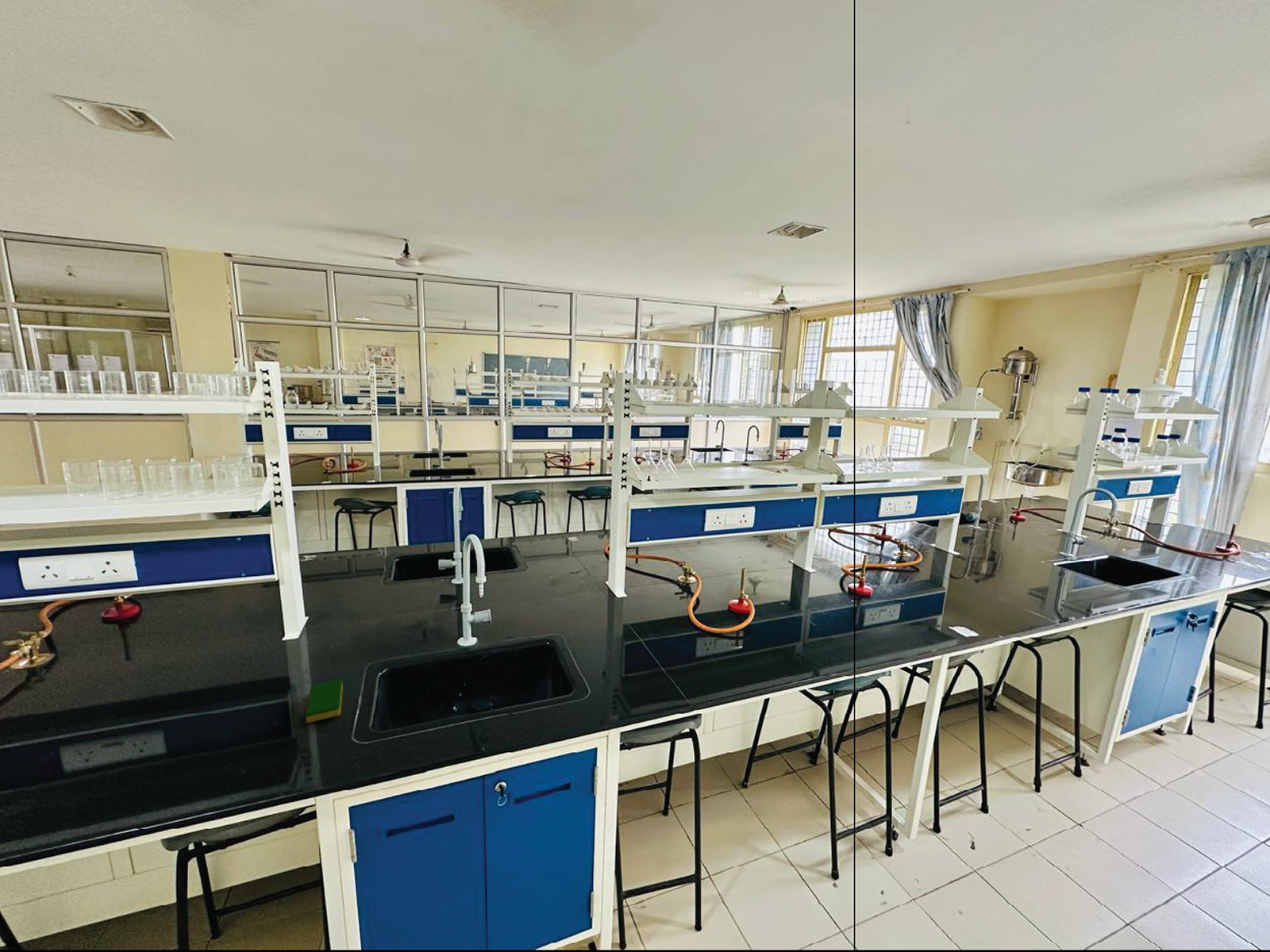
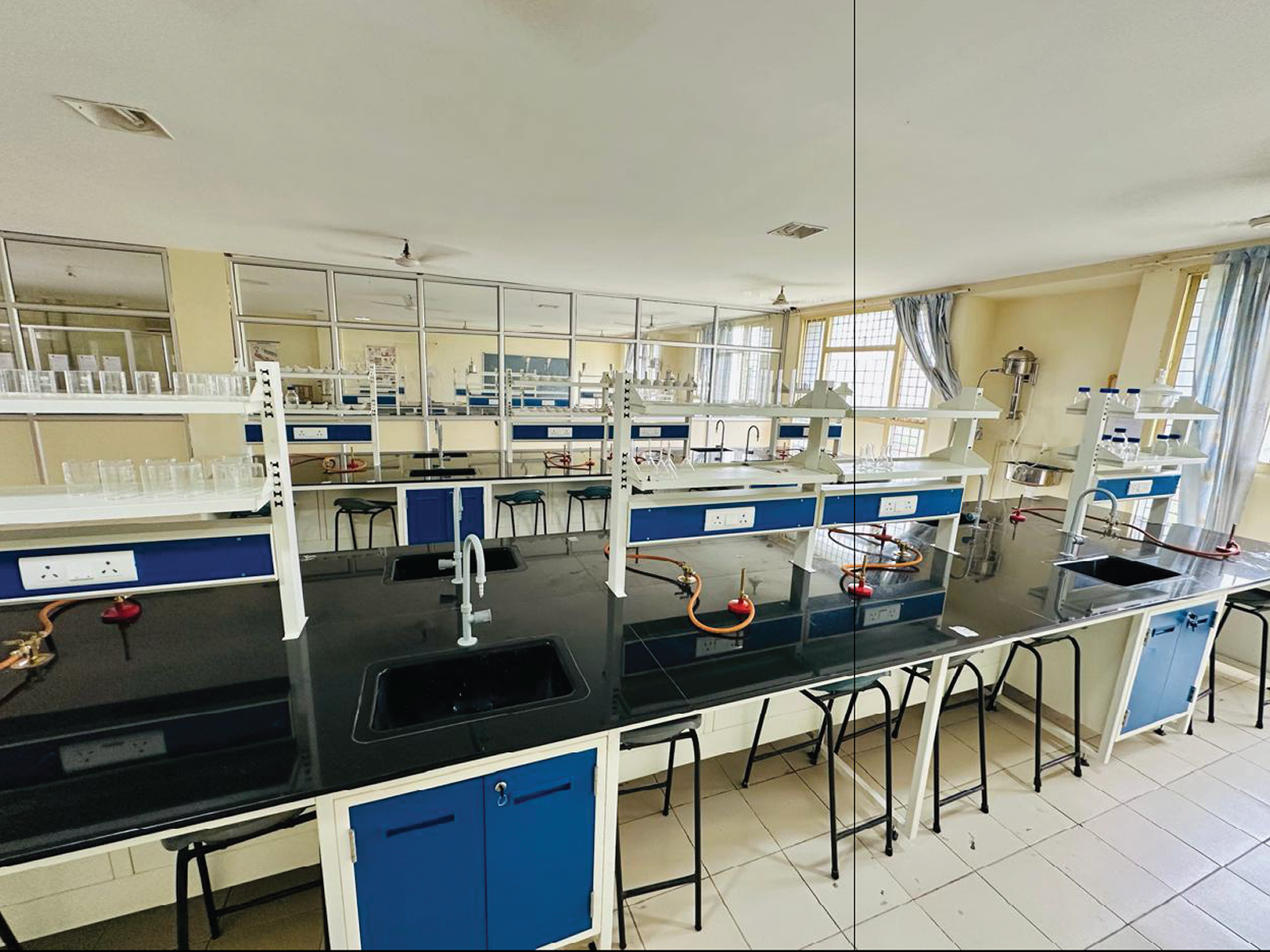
- dish sponge (325, 700)
